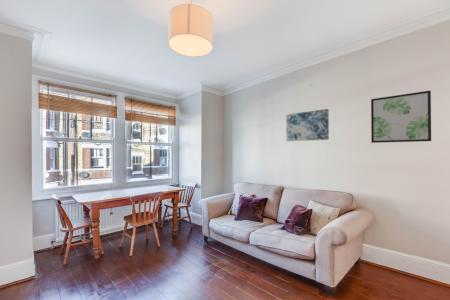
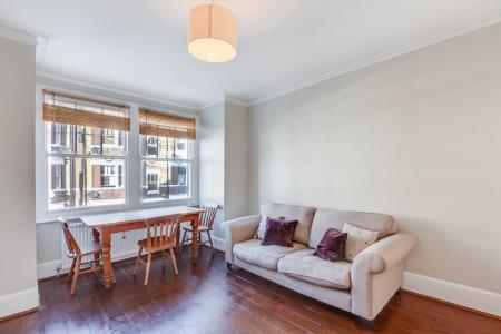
- wall art (399, 118)
- wall art (306, 126)
